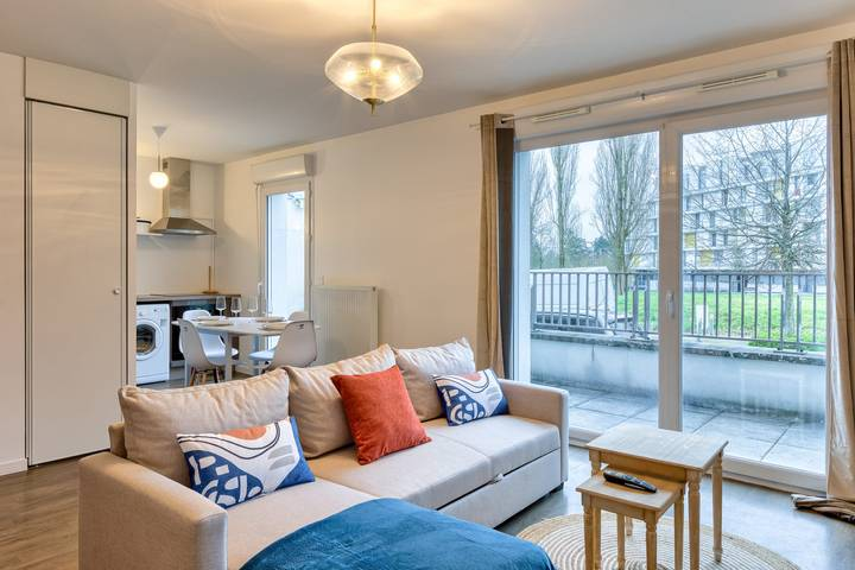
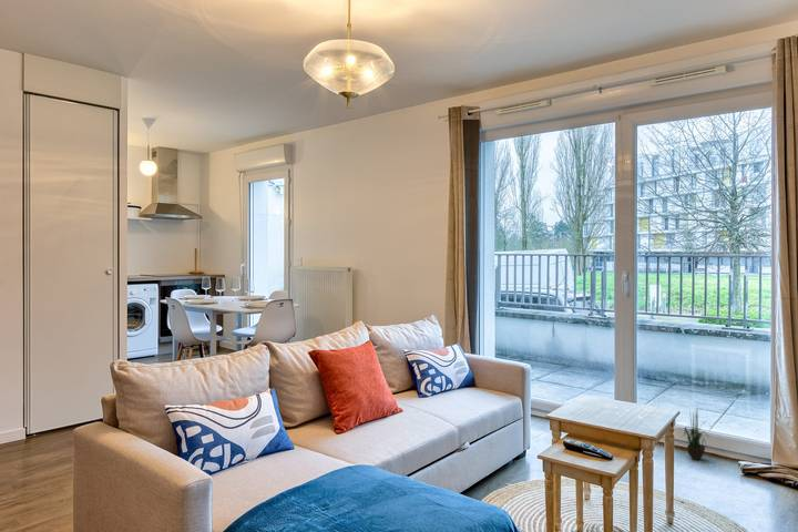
+ potted plant (693, 429)
